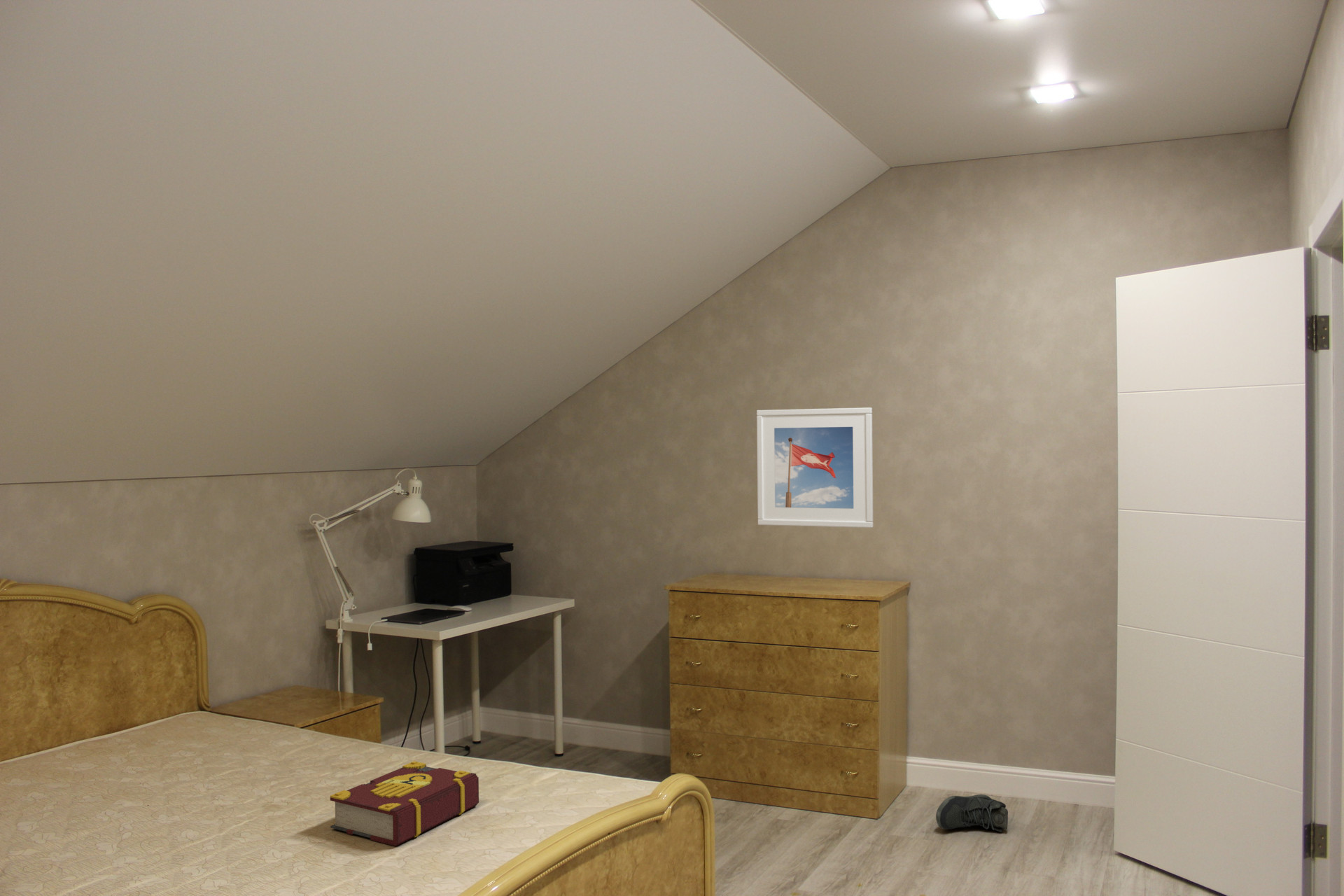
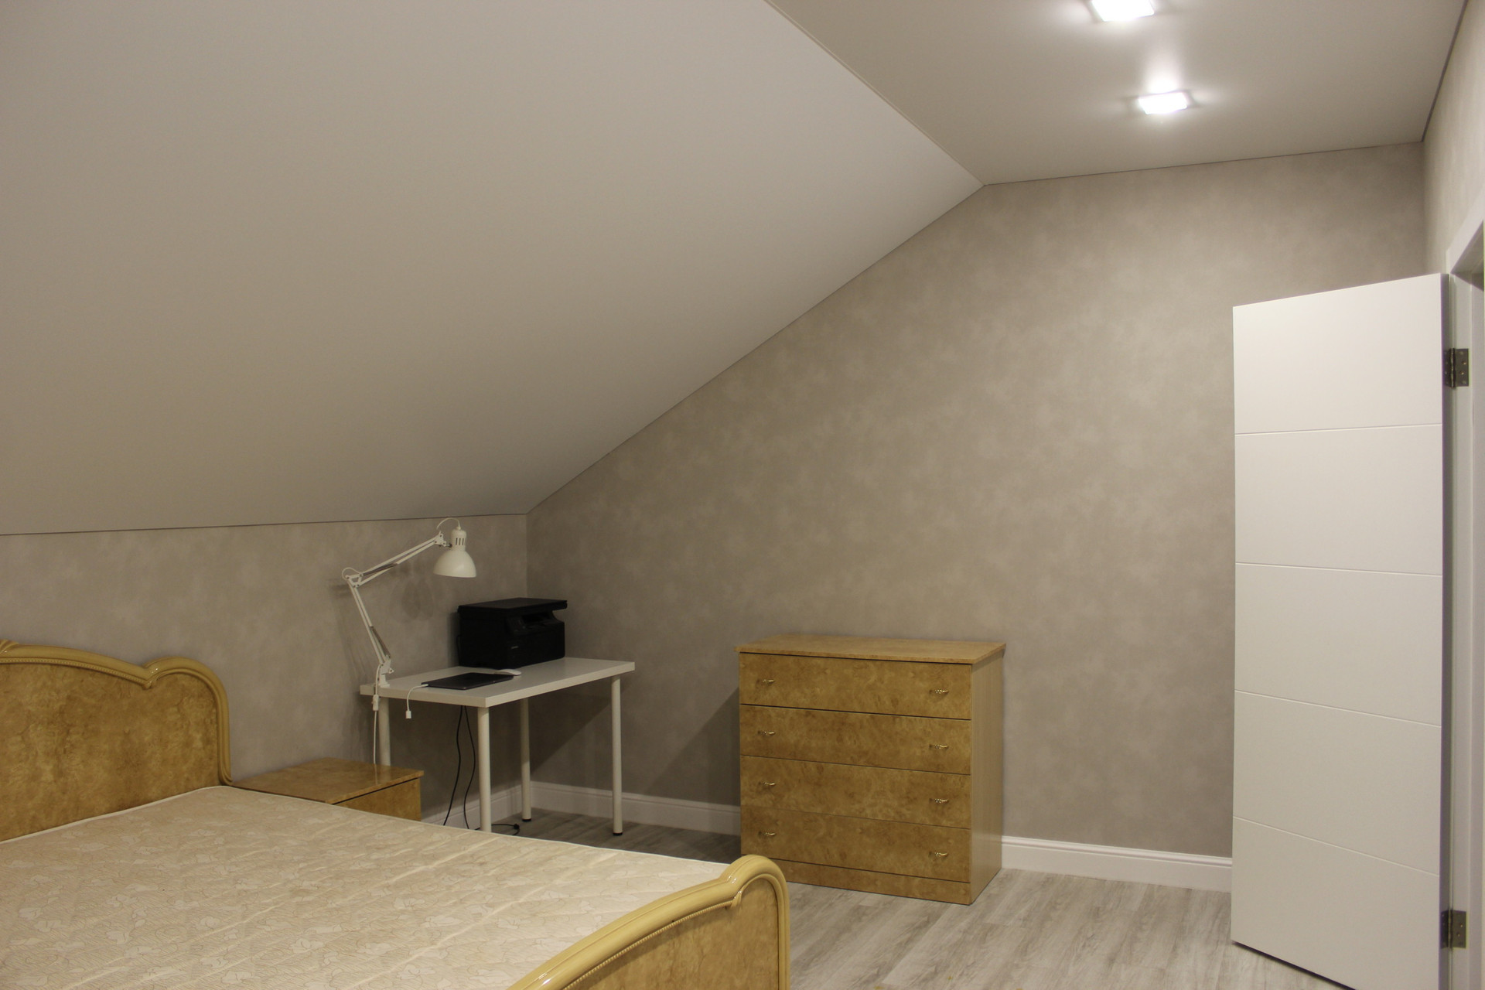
- book (409, 799)
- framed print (813, 468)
- sneaker (976, 814)
